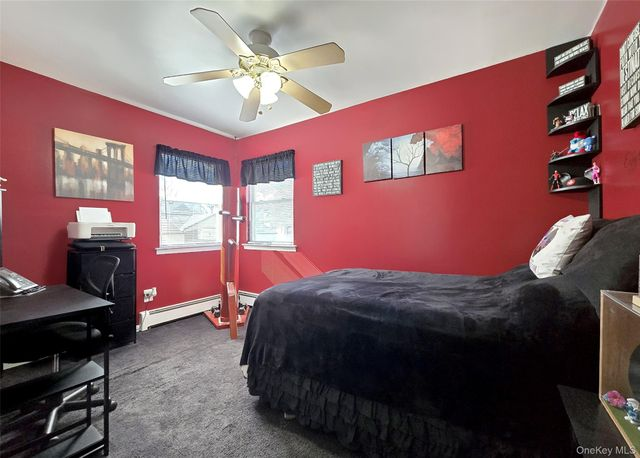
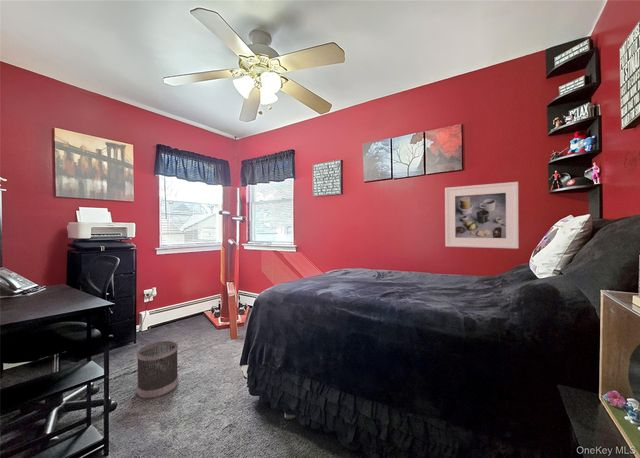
+ wastebasket (158, 368)
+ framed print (479, 216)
